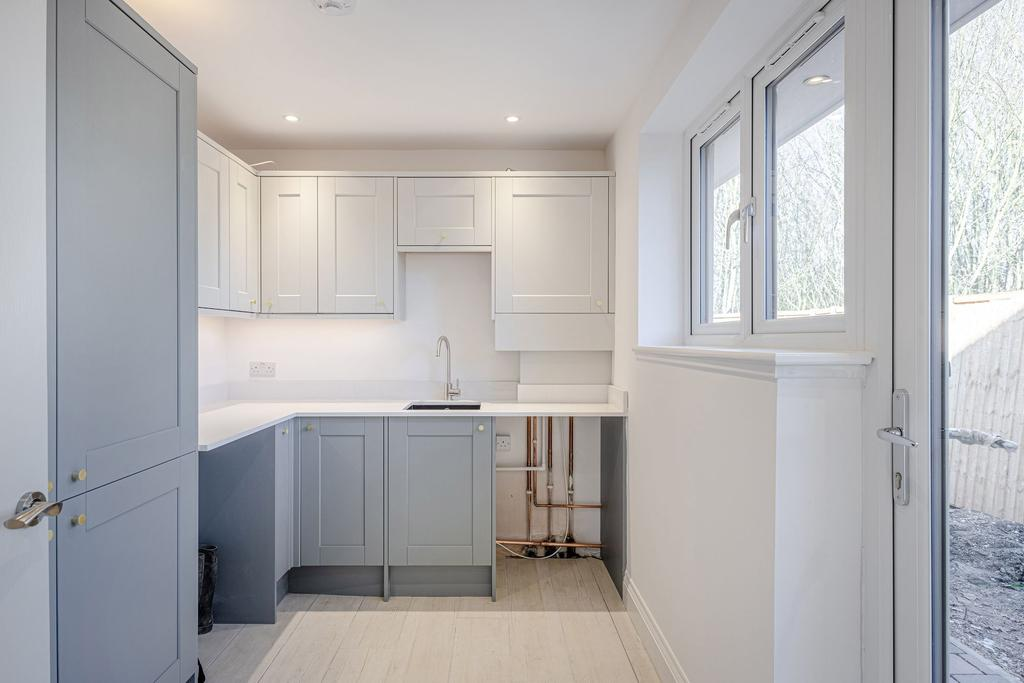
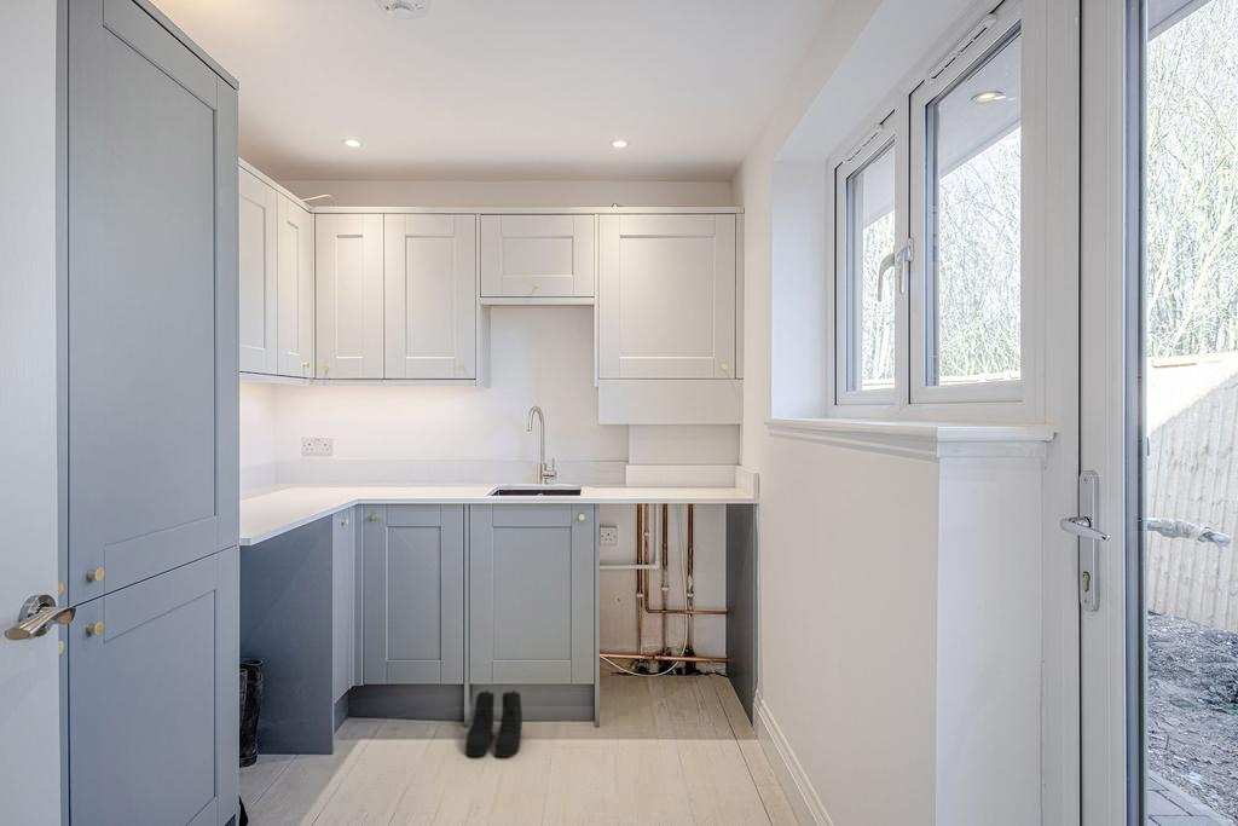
+ boots (492, 718)
